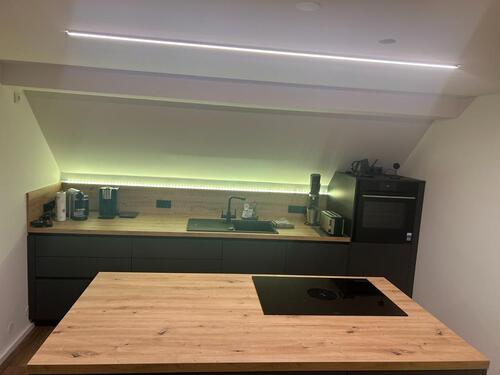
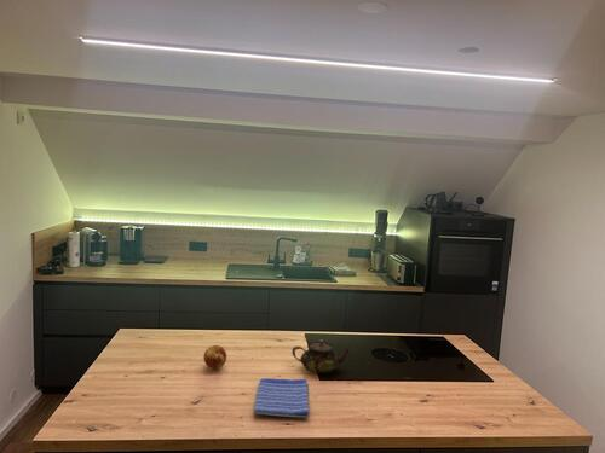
+ dish towel (282, 395)
+ teapot (321, 354)
+ fruit (214, 356)
